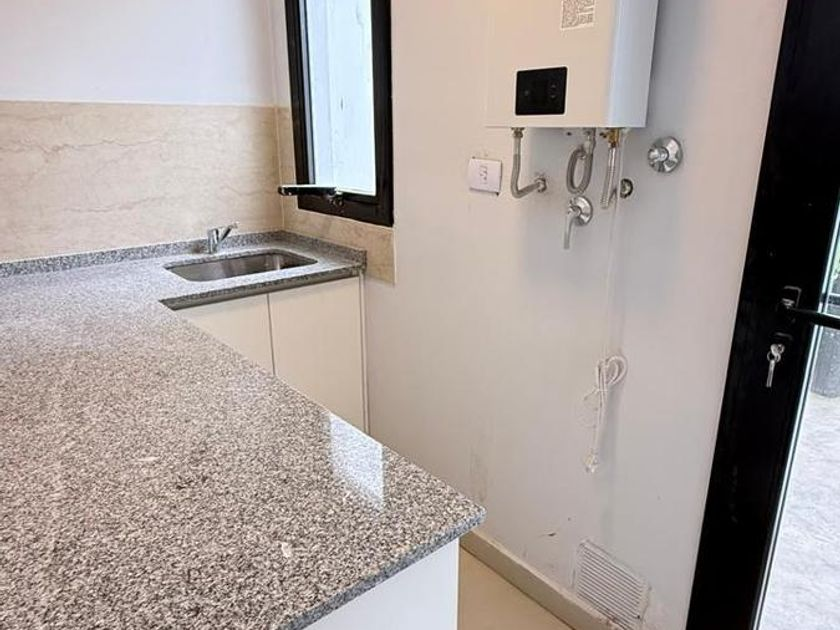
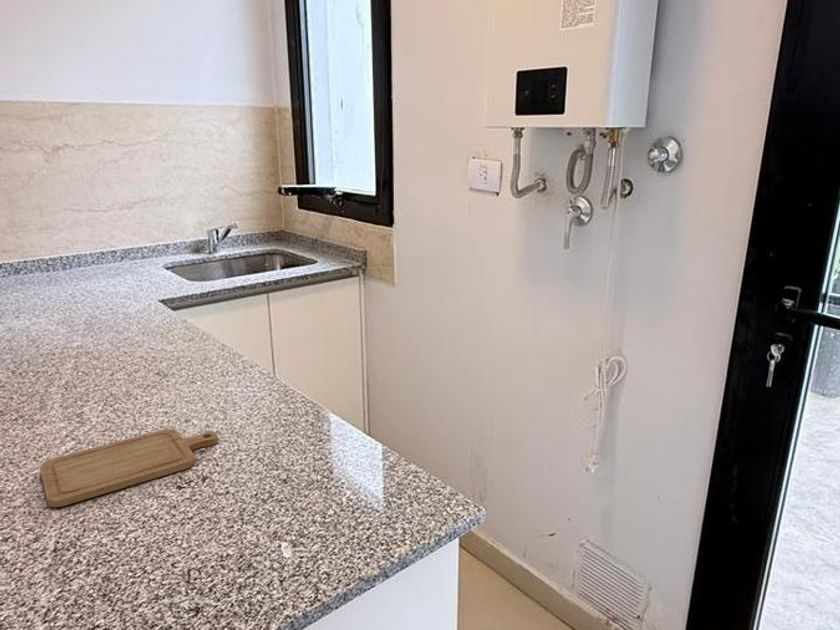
+ chopping board (136, 458)
